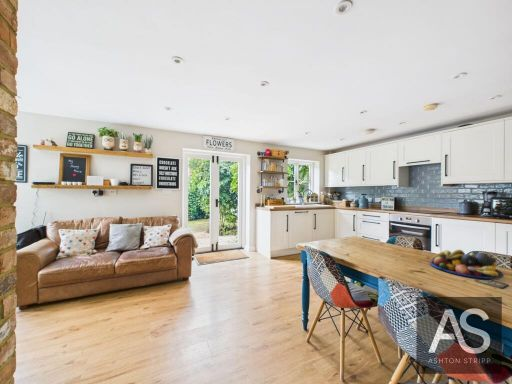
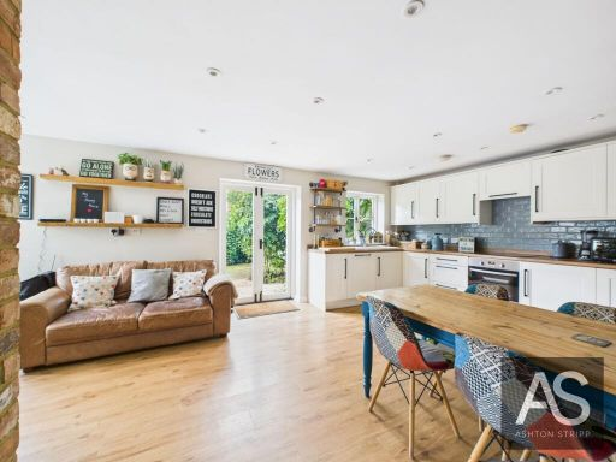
- fruit bowl (463, 259)
